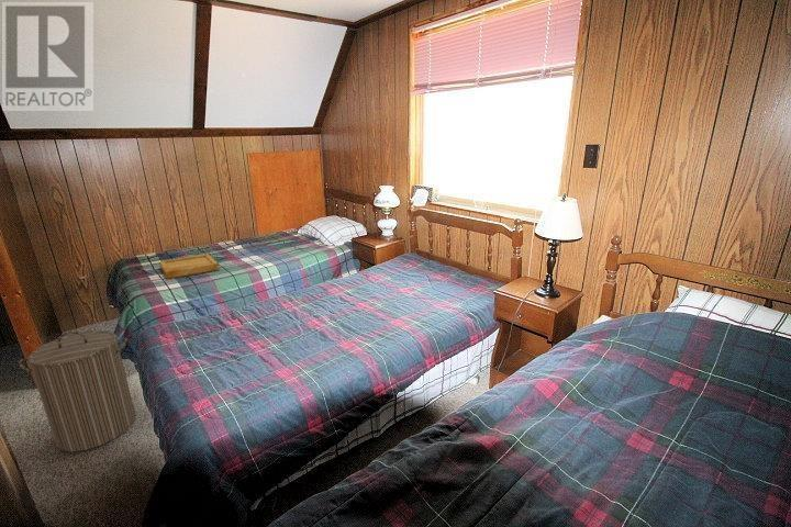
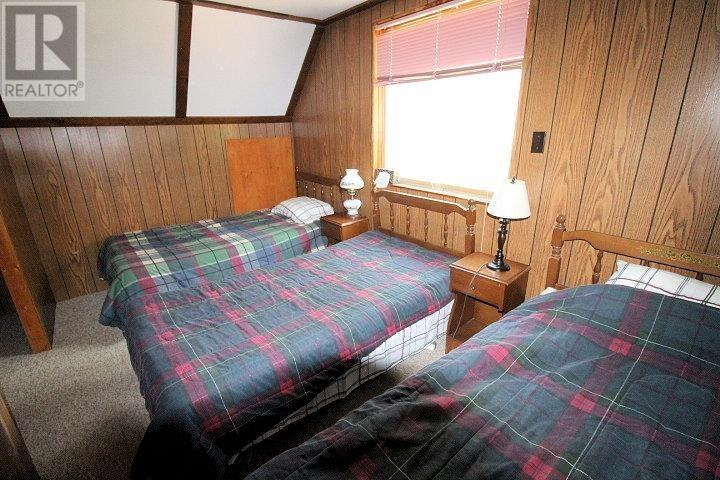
- tray (189, 265)
- laundry hamper (85, 382)
